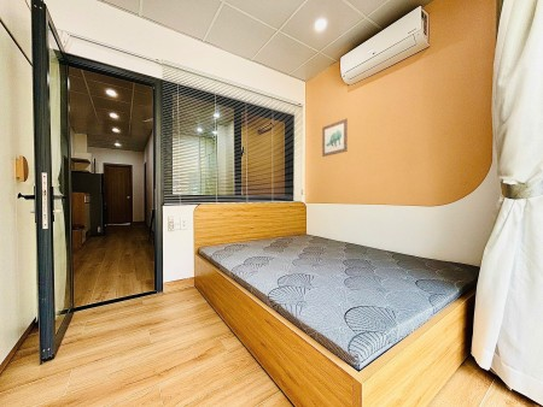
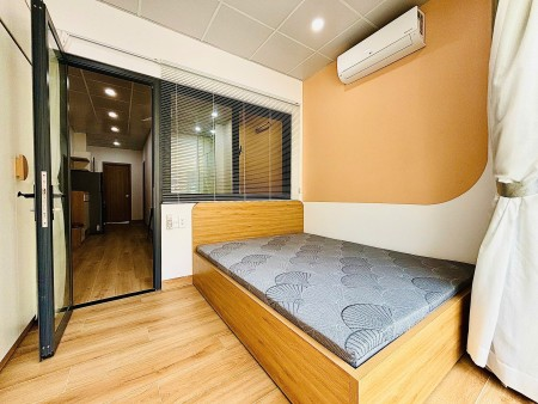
- wall art (333, 138)
